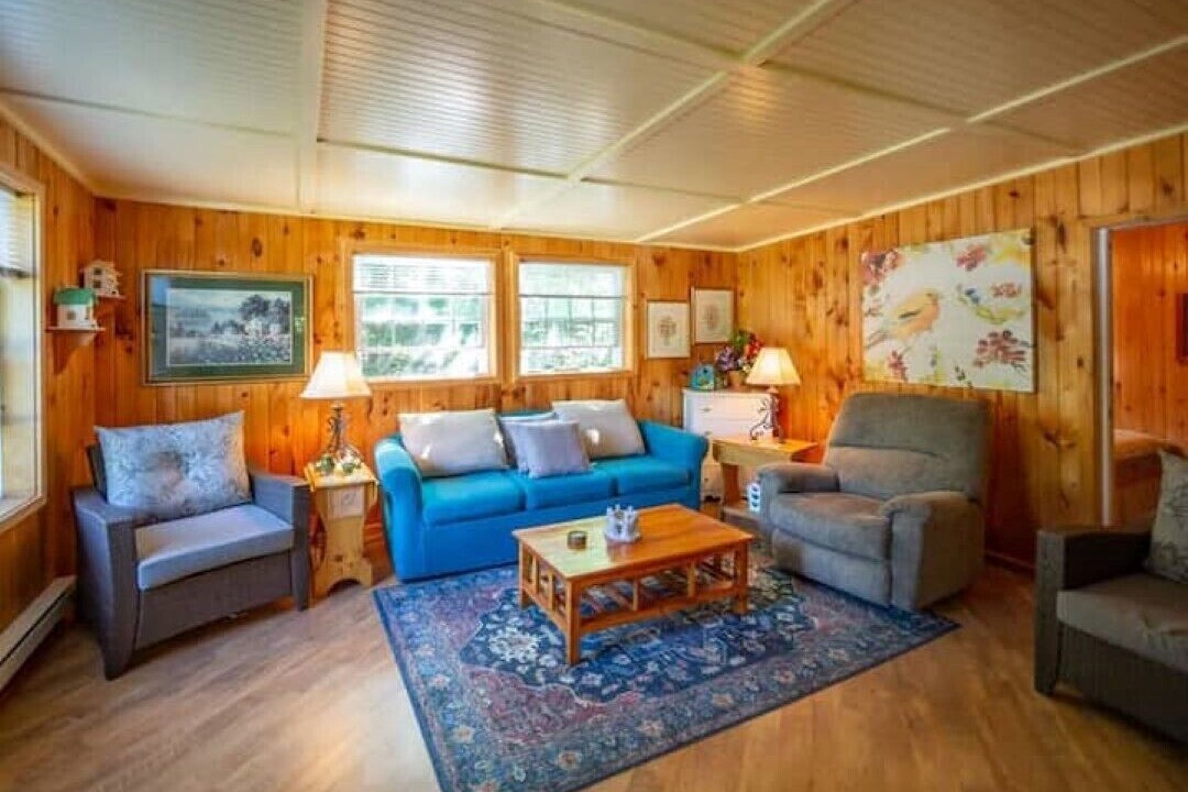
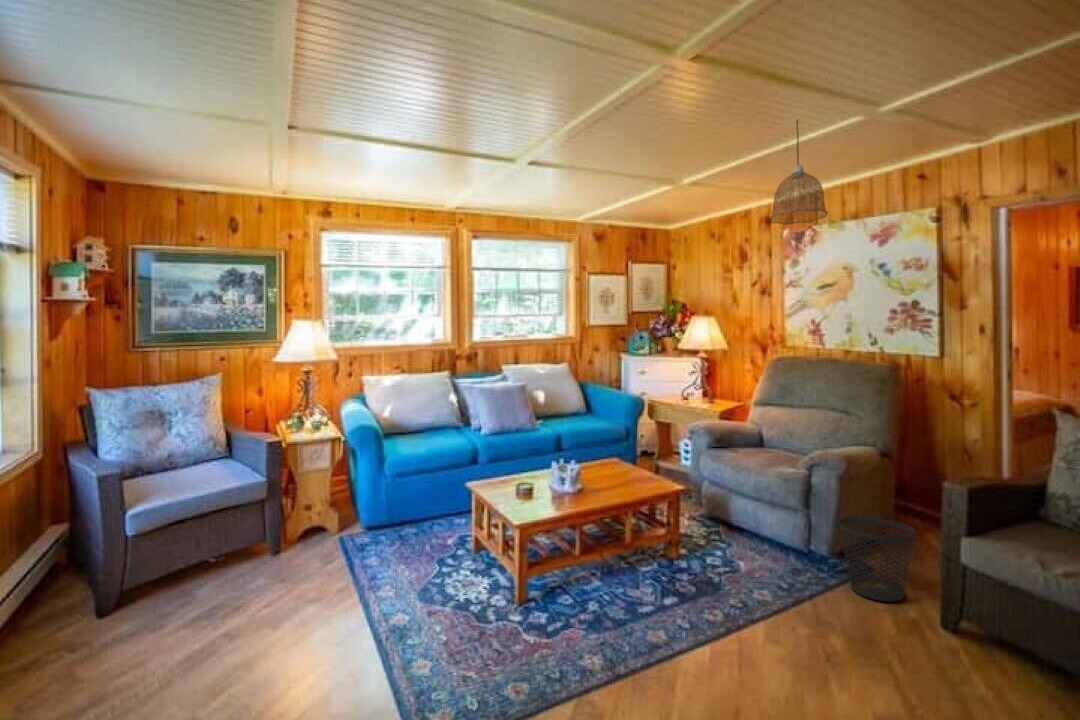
+ pendant lamp (797, 168)
+ wastebasket (876, 558)
